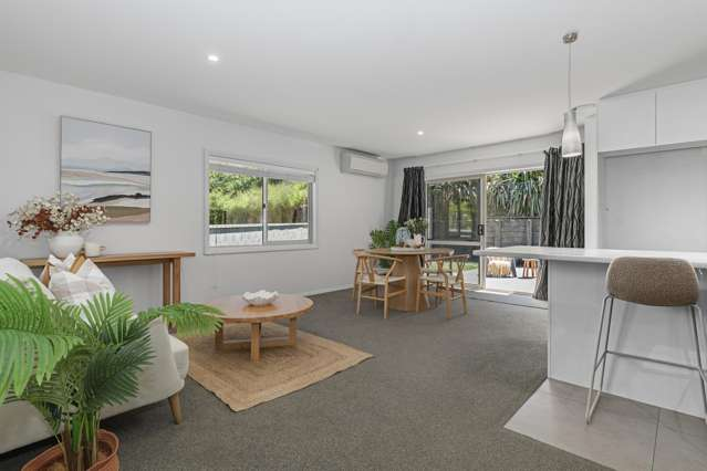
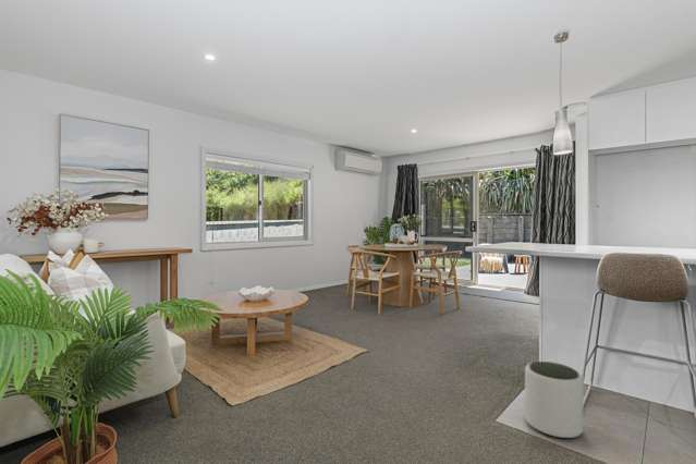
+ plant pot (552, 396)
